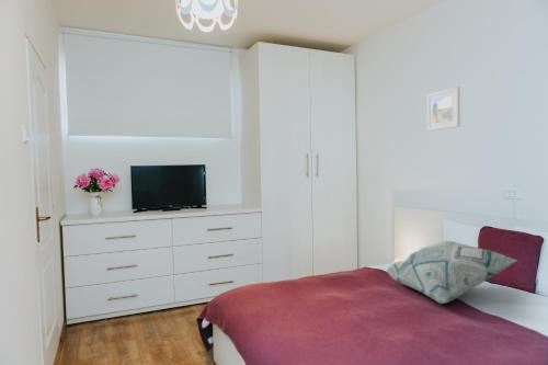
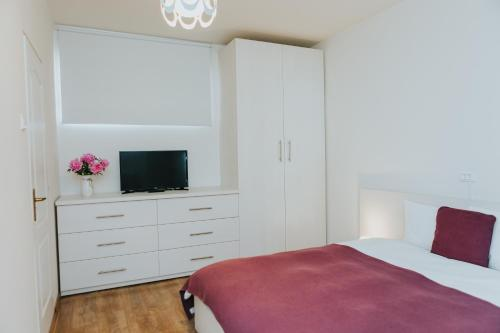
- decorative pillow (446, 269)
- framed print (443, 110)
